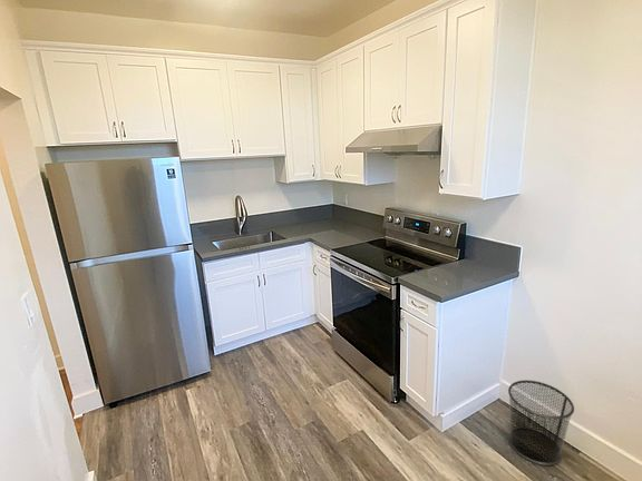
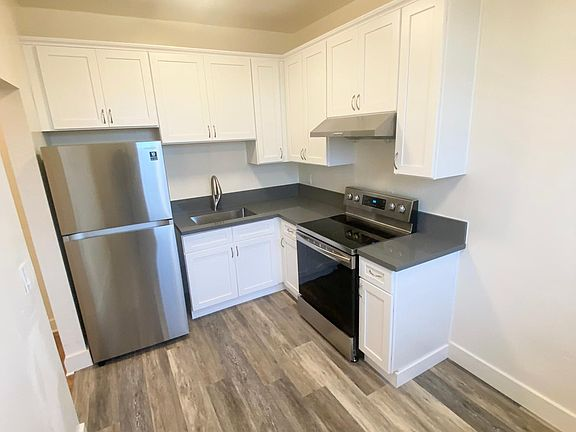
- waste bin (536, 422)
